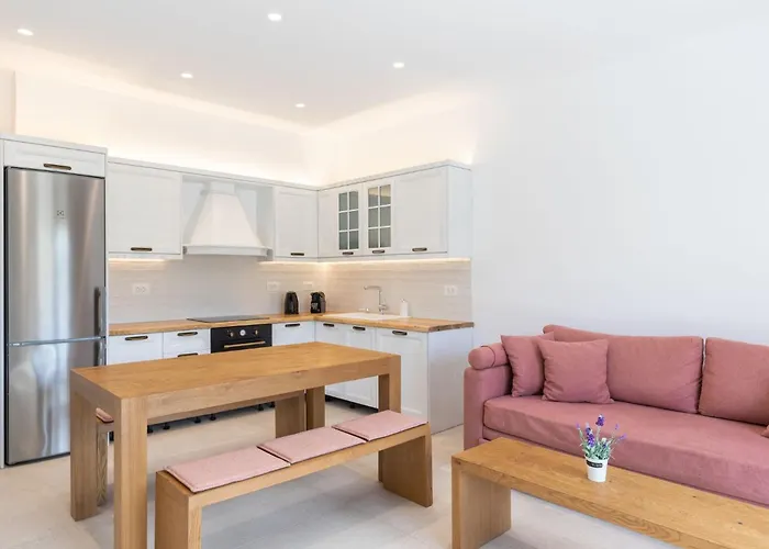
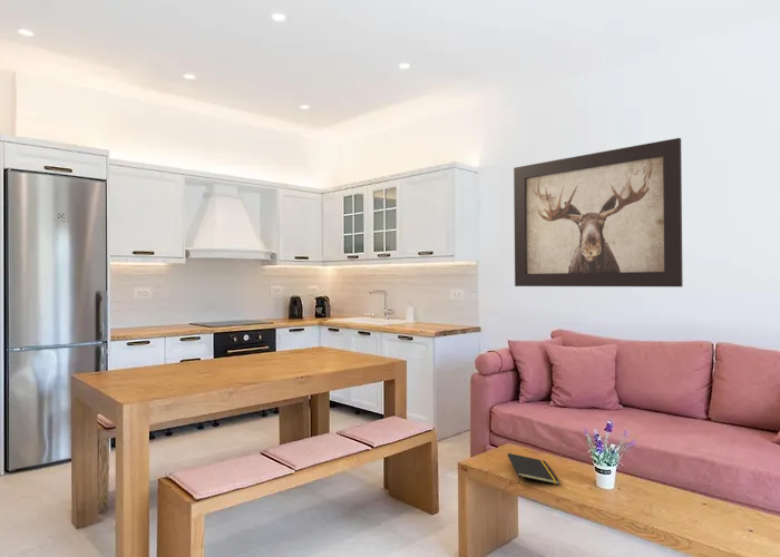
+ wall art (588, 221)
+ notepad (532, 468)
